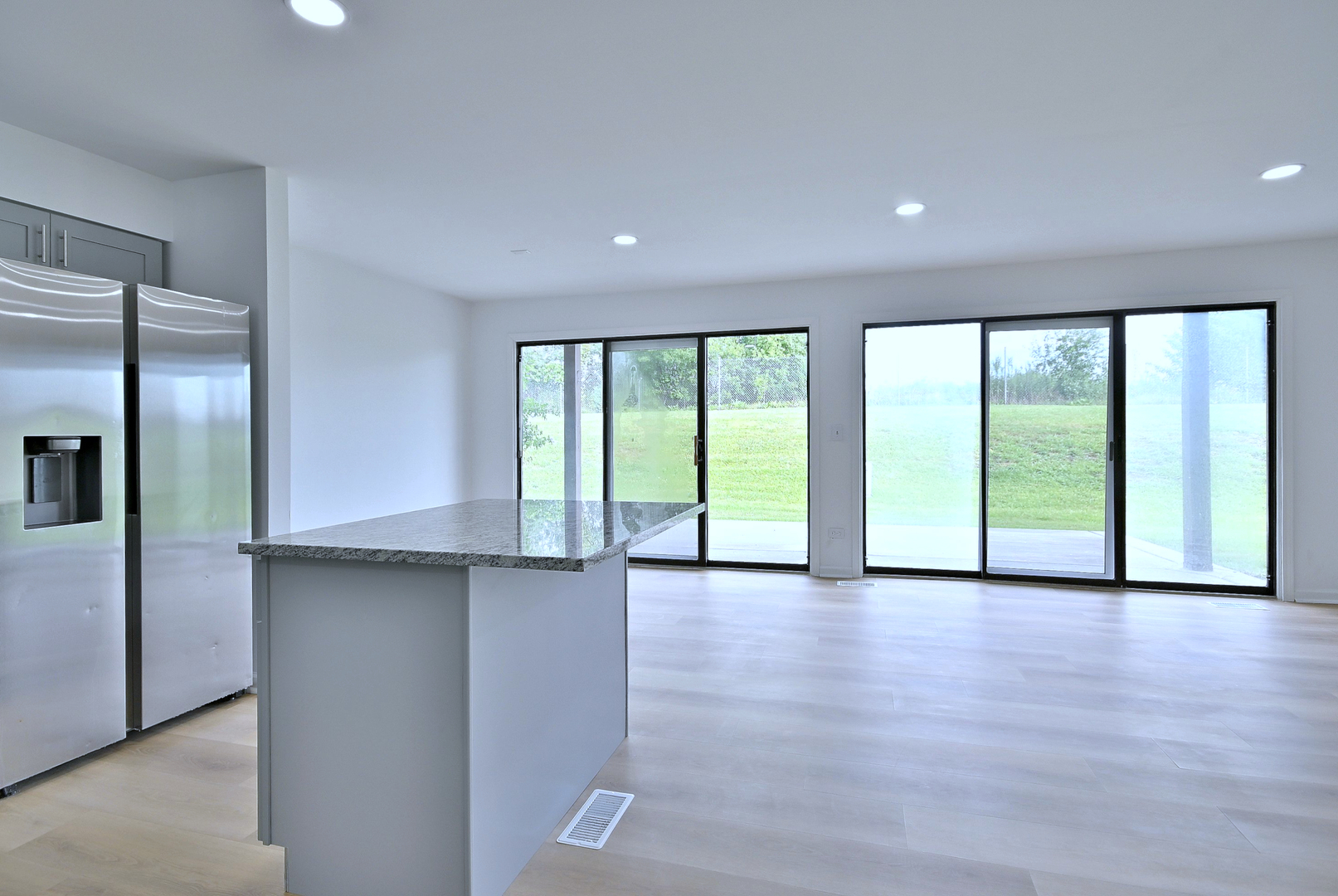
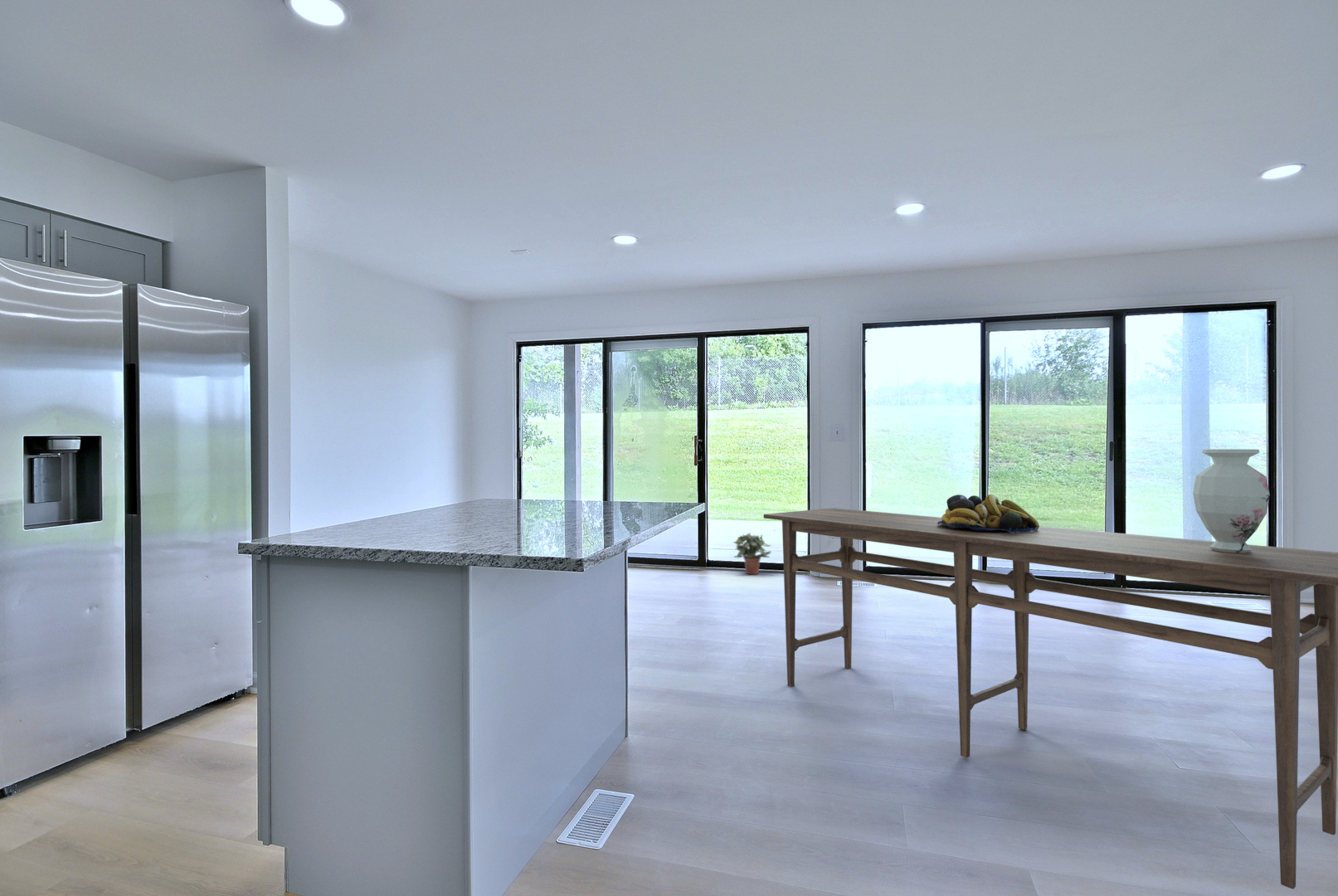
+ potted plant (752, 553)
+ fruit bowl (985, 509)
+ vase (1230, 499)
+ dining table (1015, 635)
